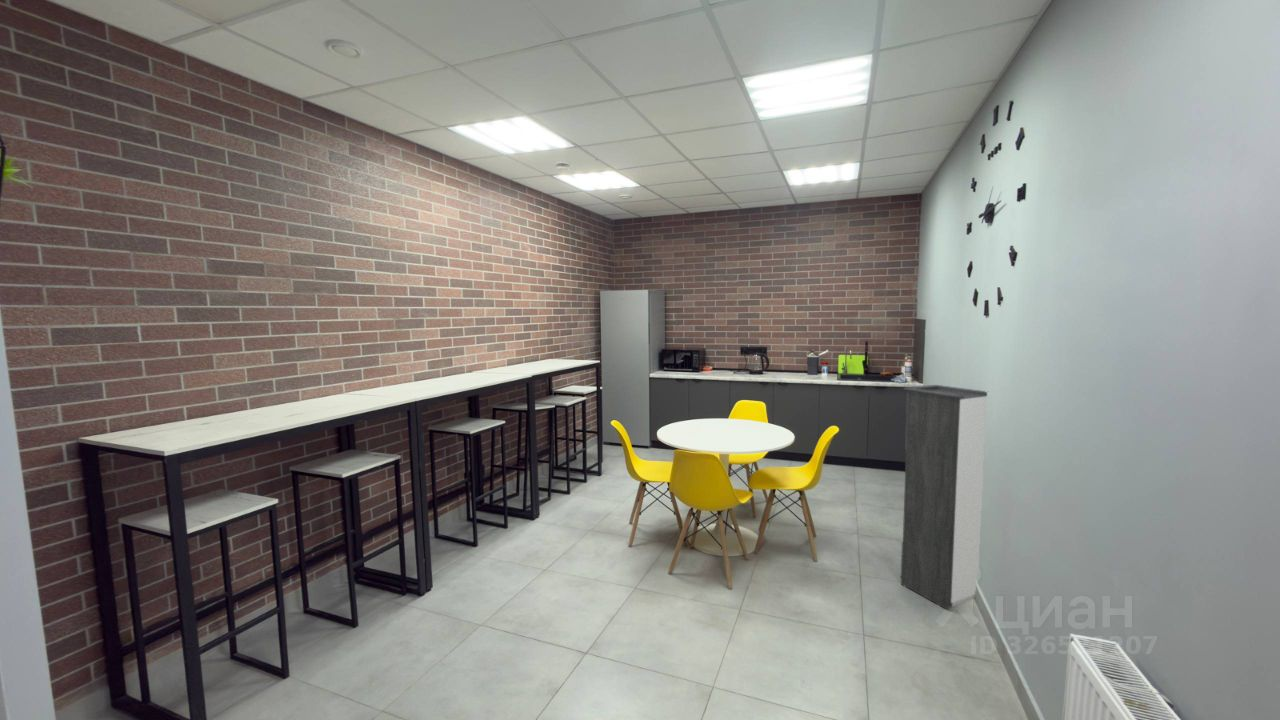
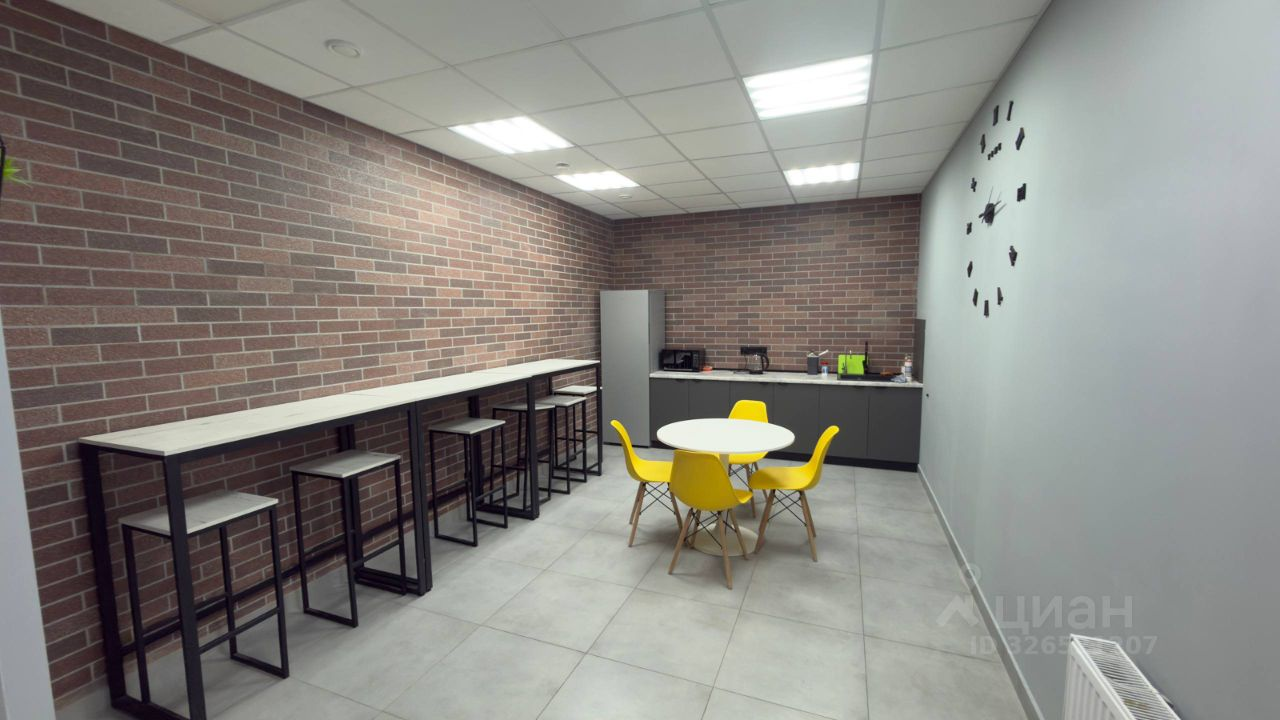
- storage cabinet (941, 492)
